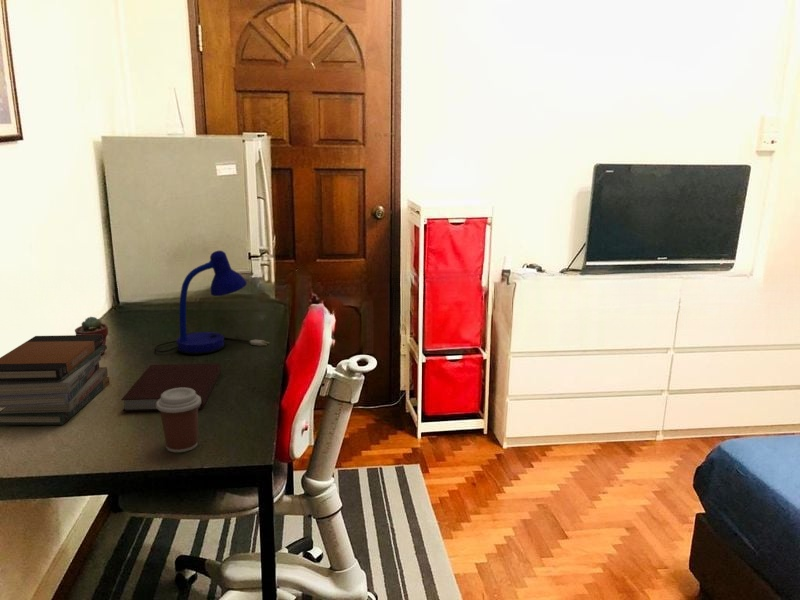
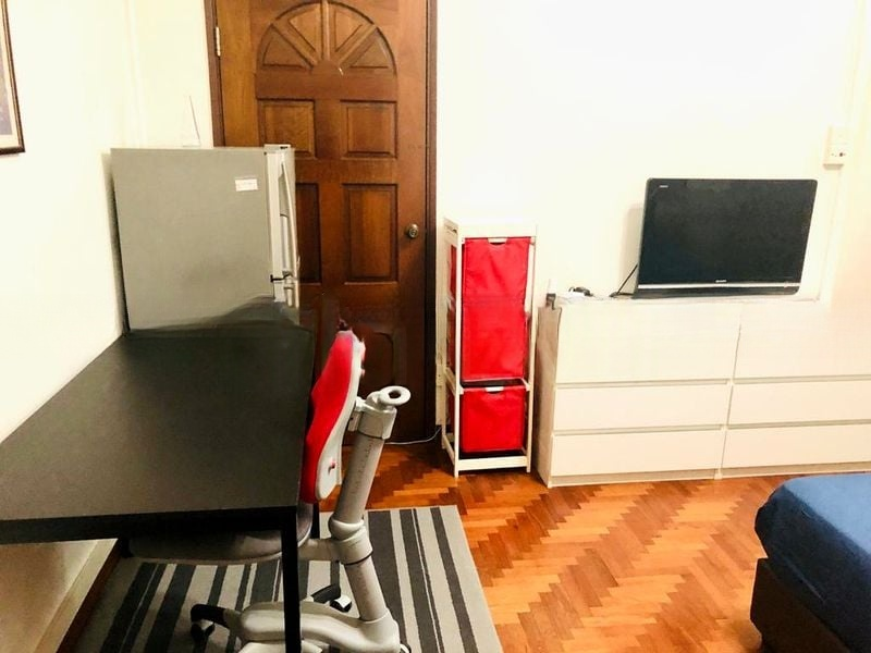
- notebook (175, 385)
- potted succulent (92, 334)
- book stack (50, 378)
- desk lamp (211, 294)
- coffee cup (180, 419)
